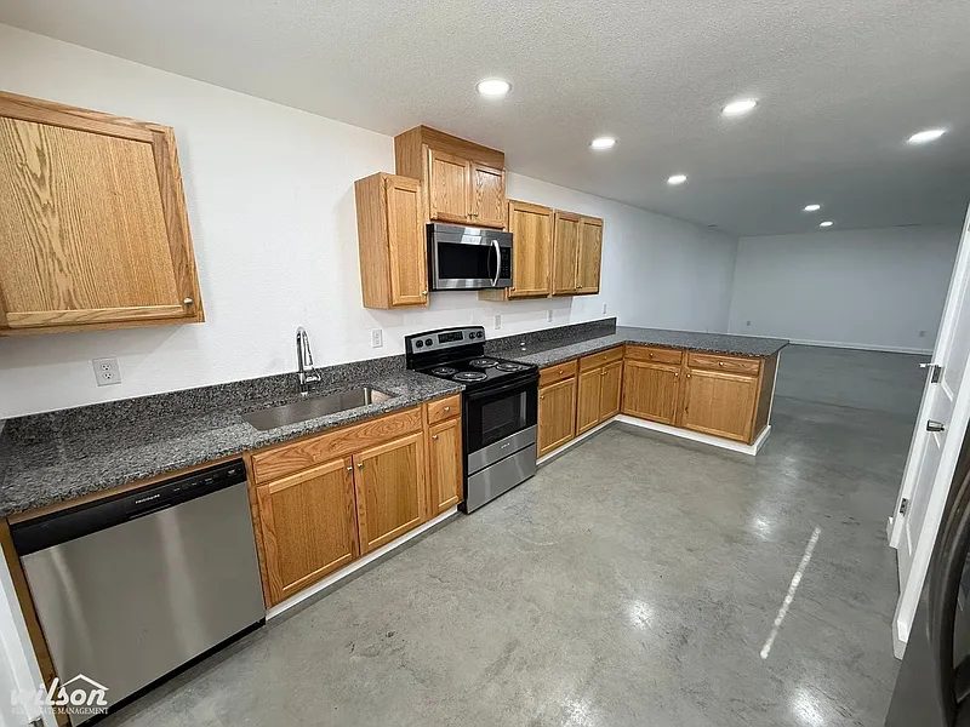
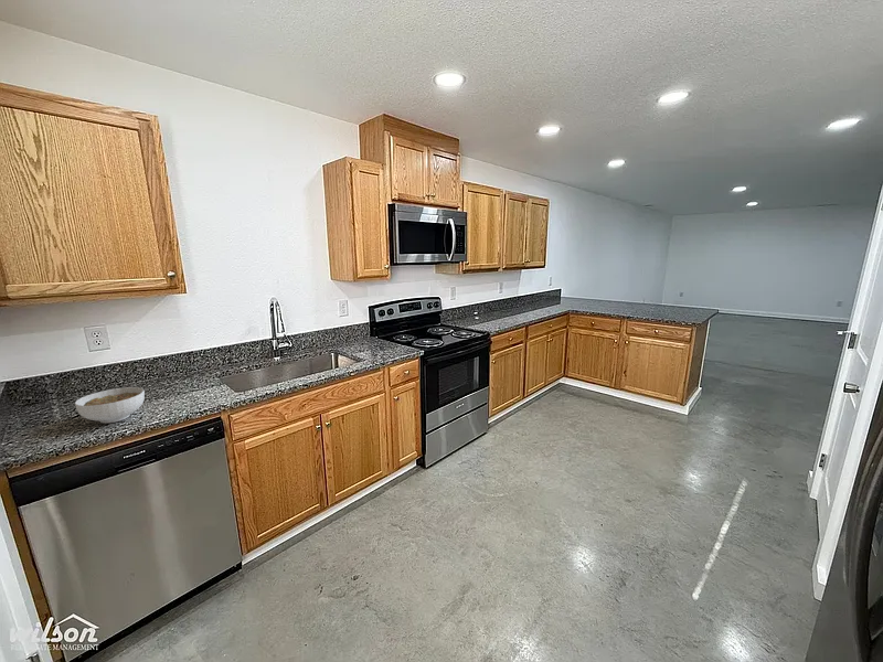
+ bowl (113, 407)
